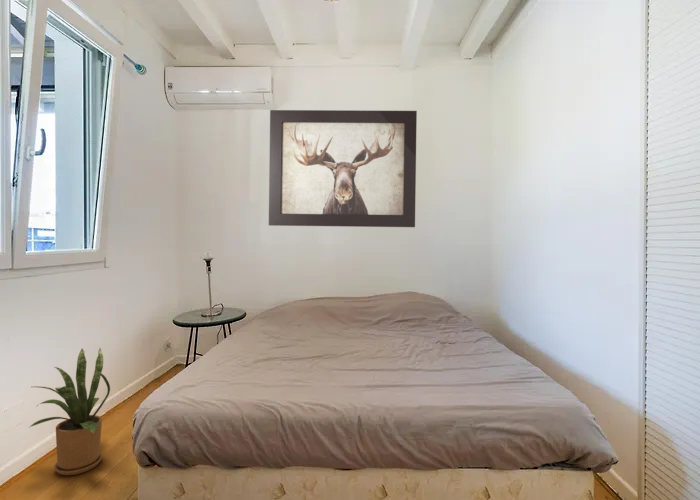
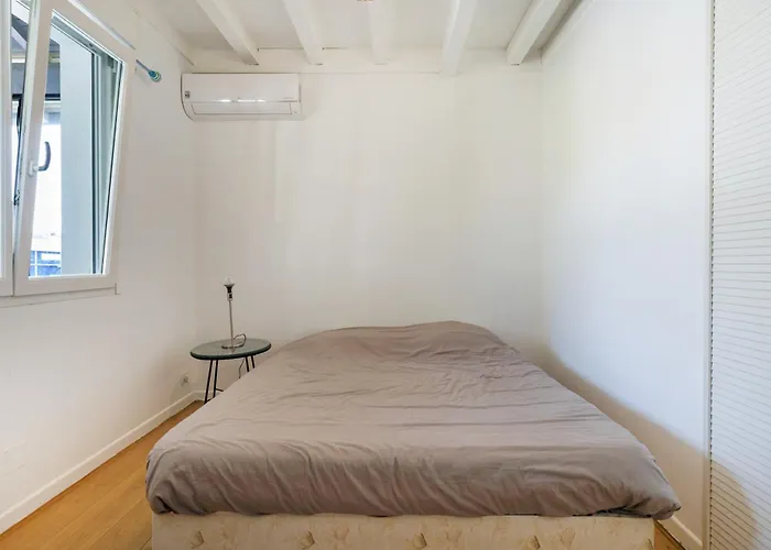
- wall art (342, 168)
- house plant (71, 411)
